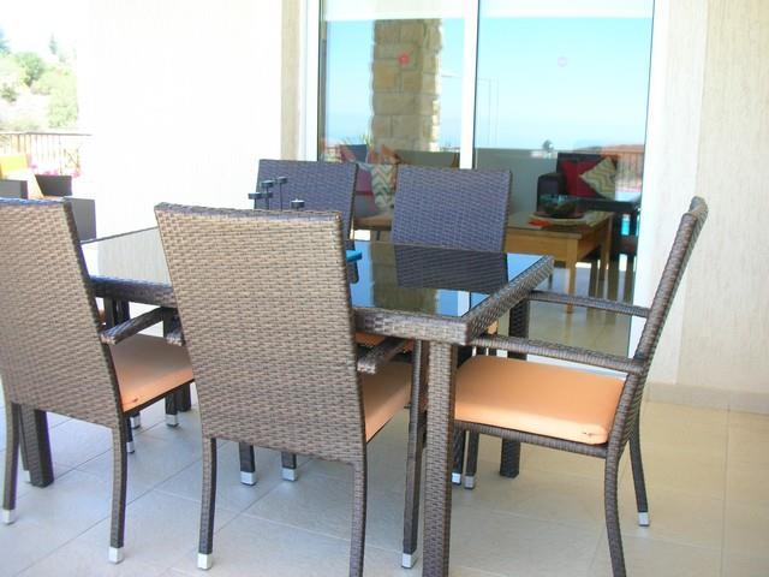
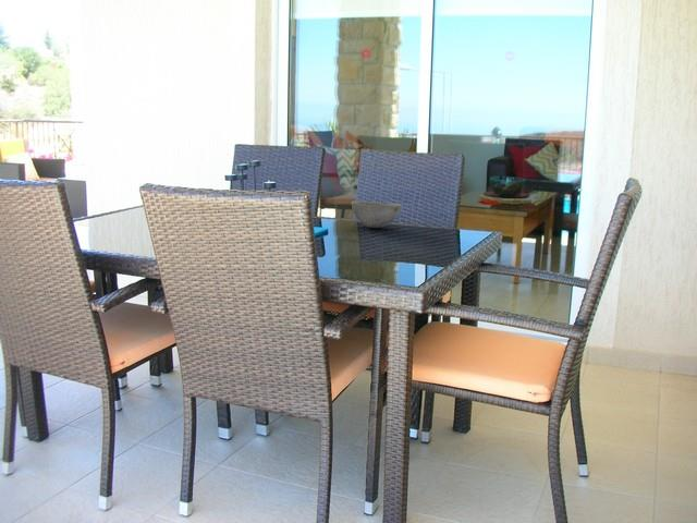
+ bowl (375, 215)
